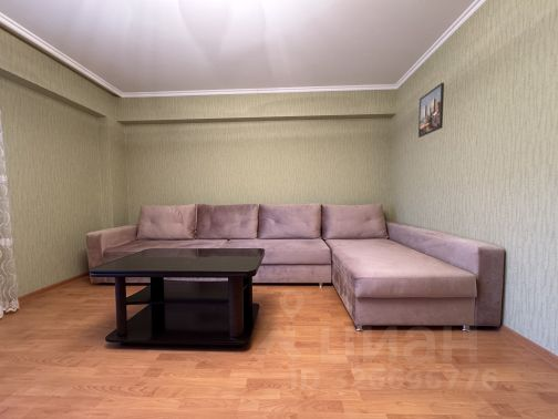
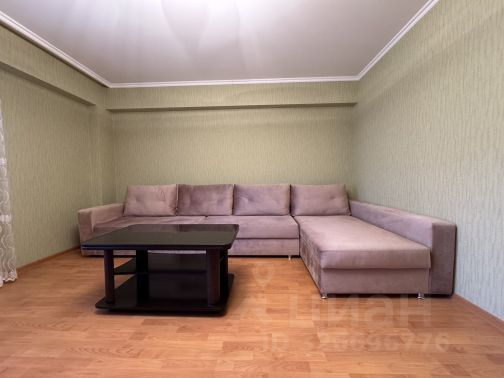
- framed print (430, 112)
